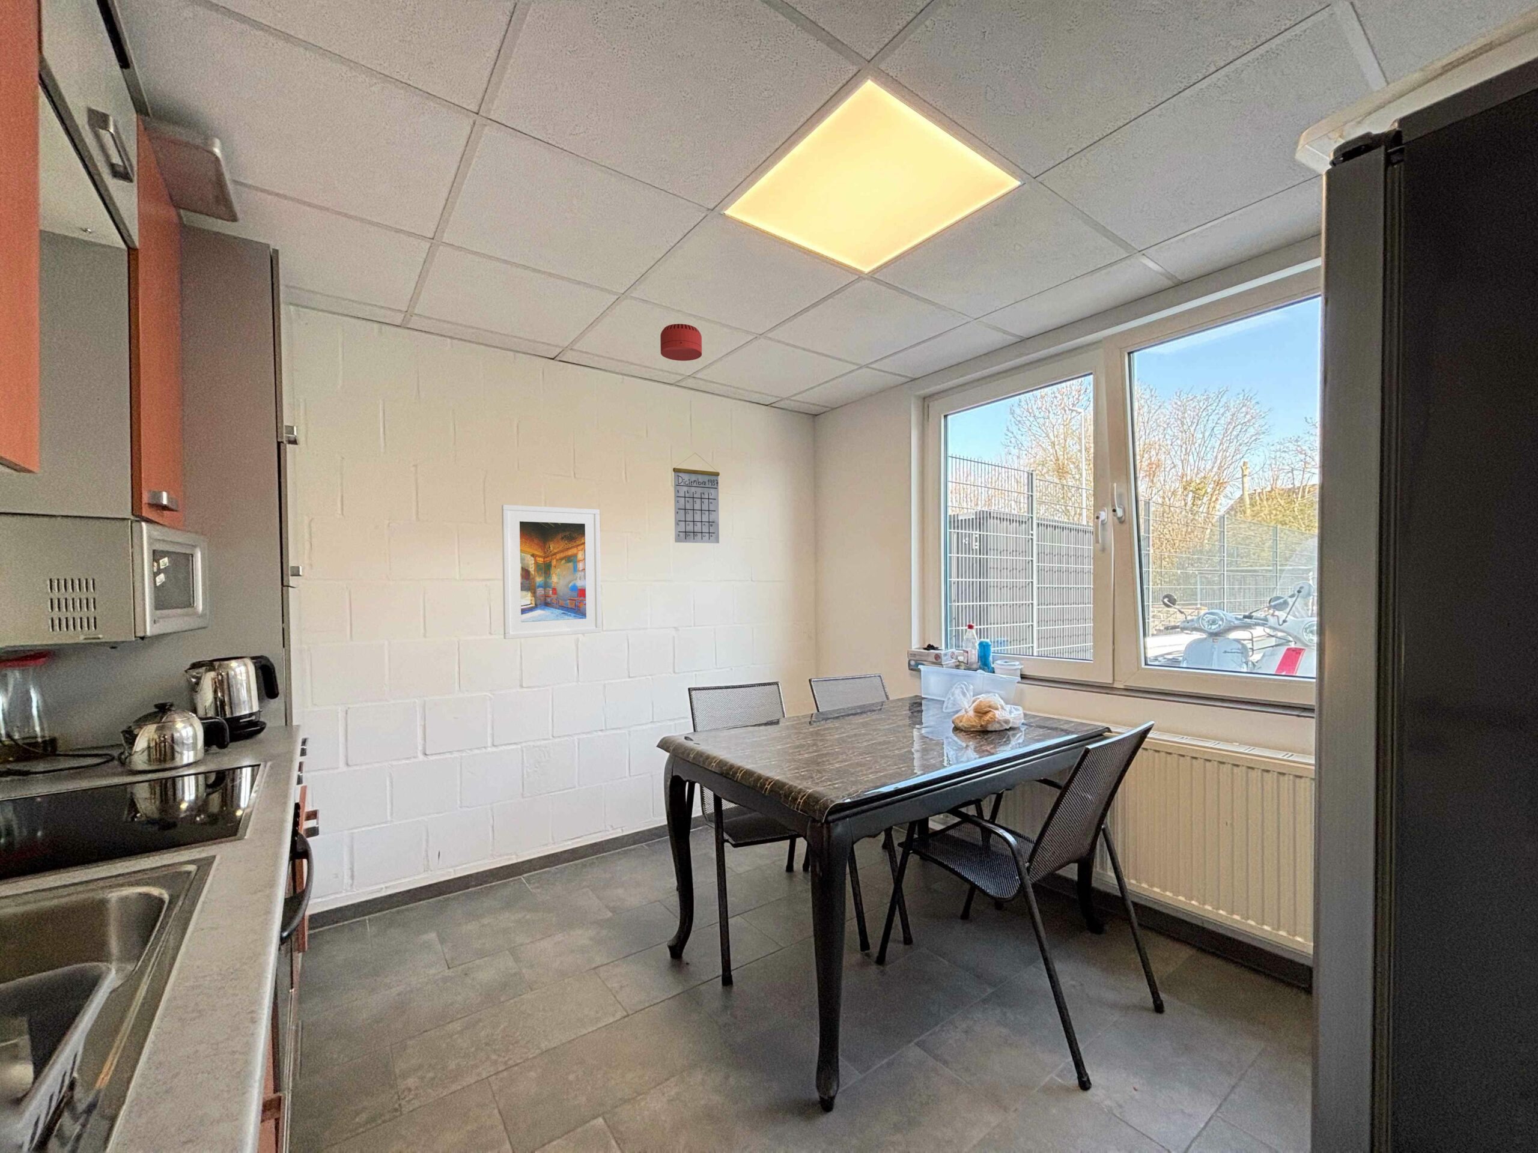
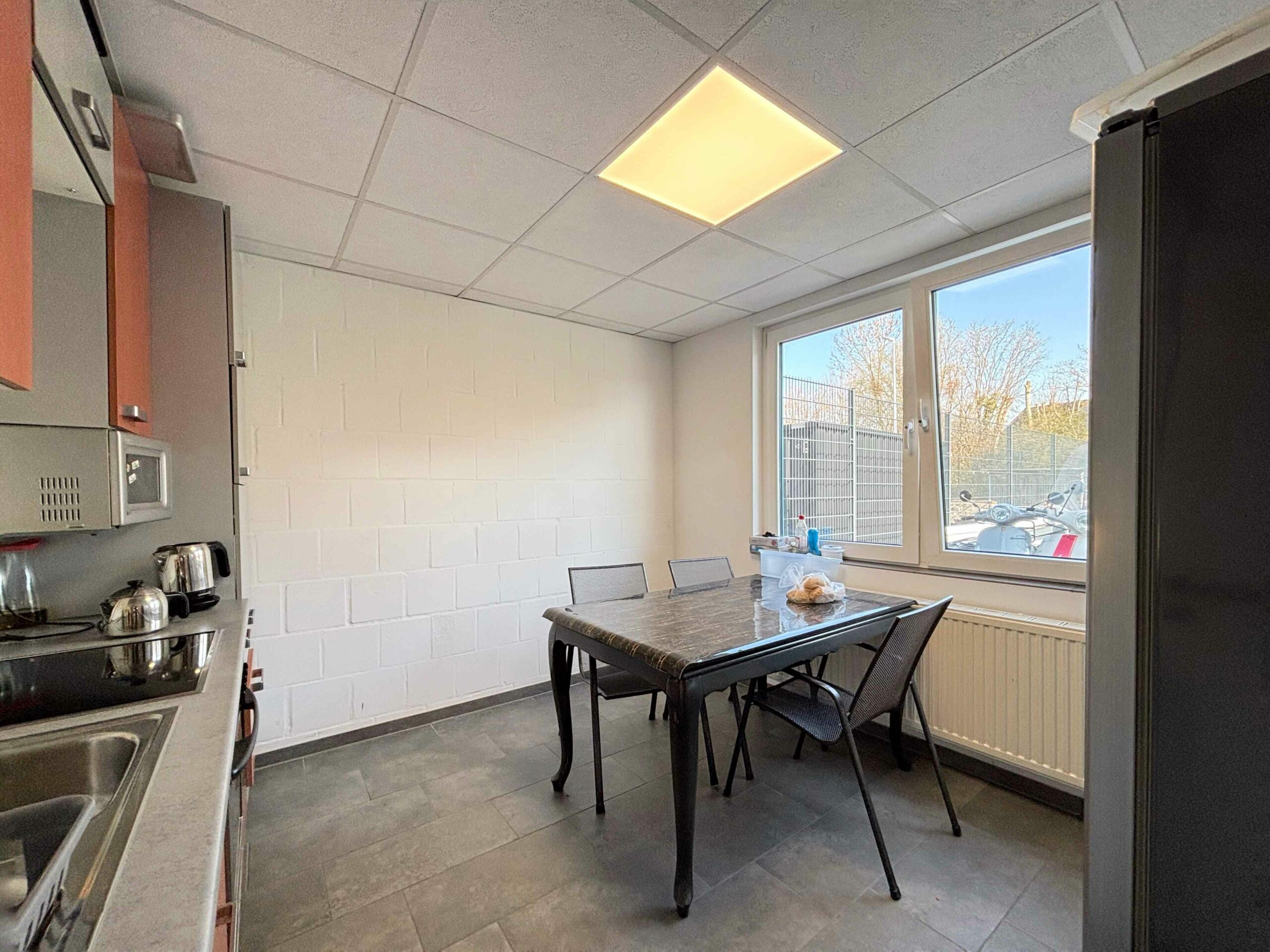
- smoke detector (681, 342)
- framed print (553, 572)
- calendar (696, 498)
